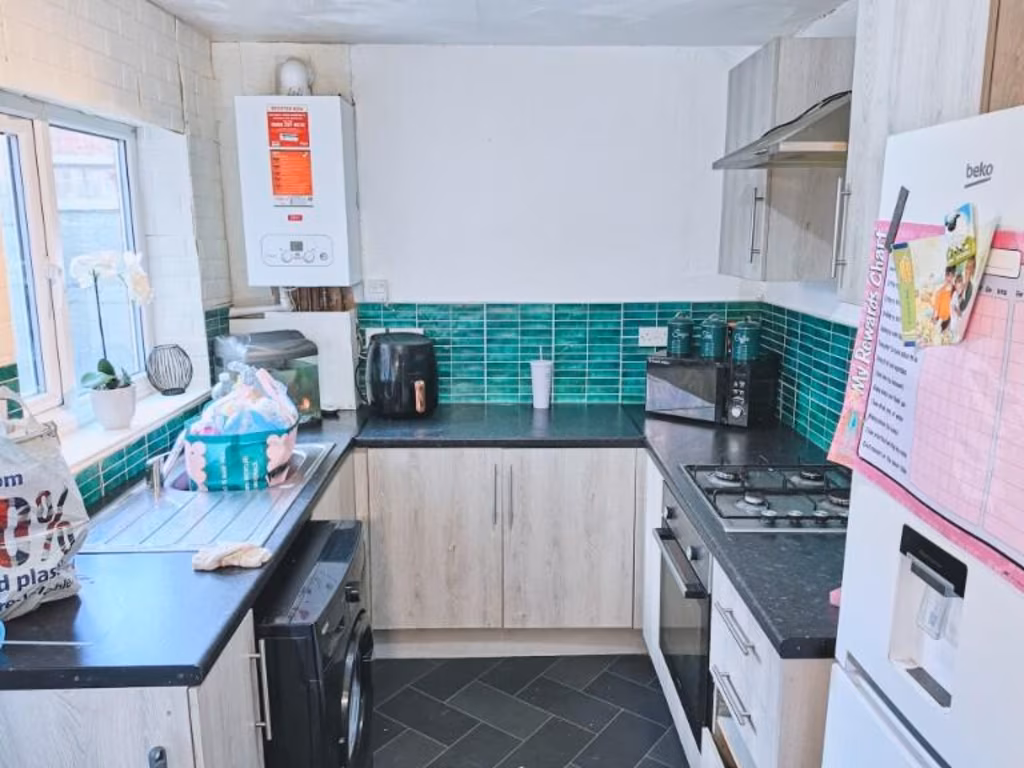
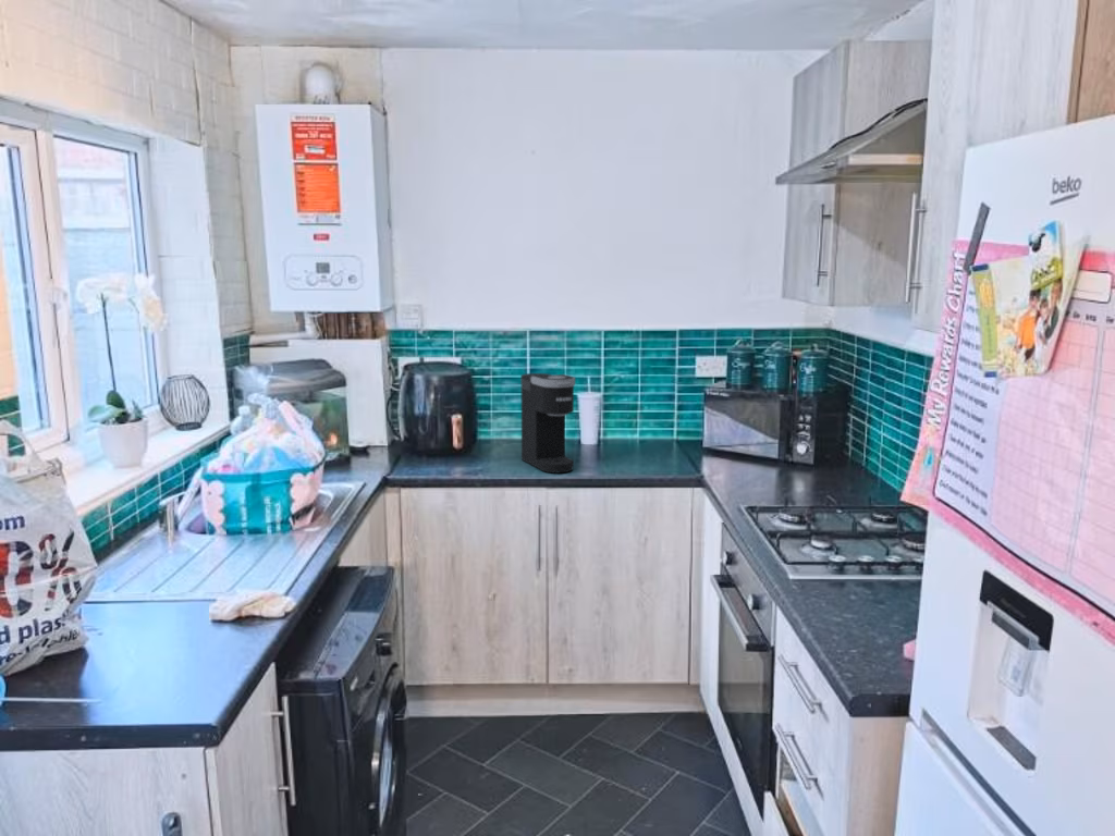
+ coffee maker (547, 419)
